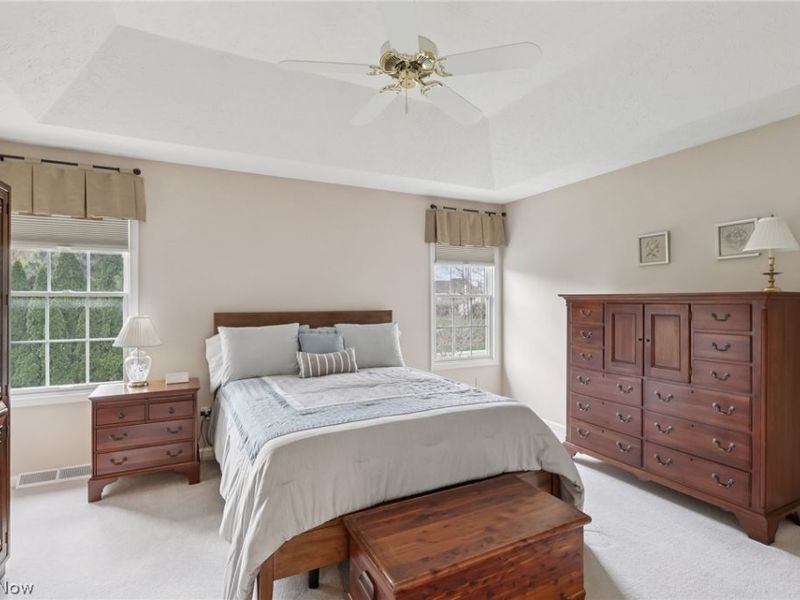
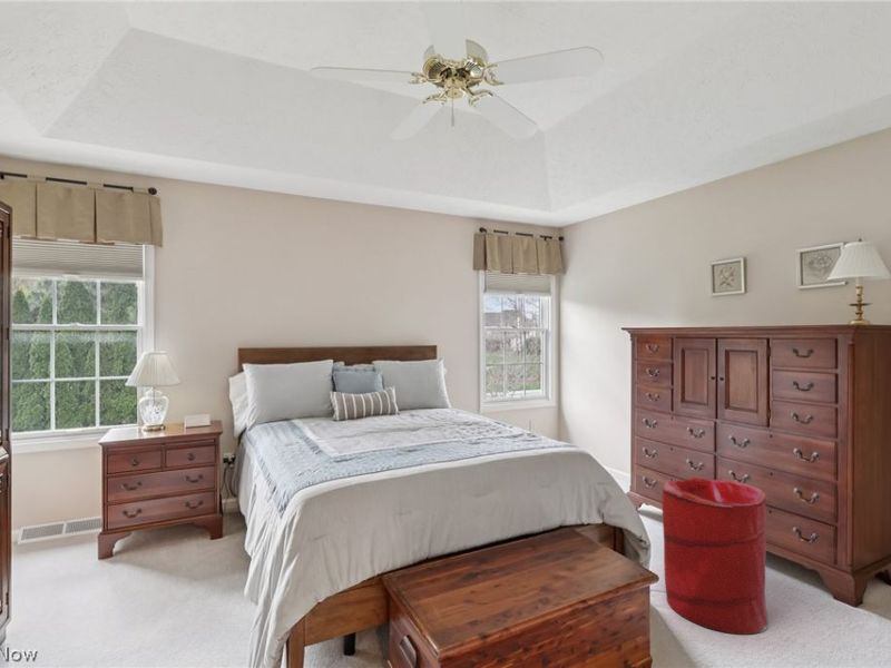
+ laundry hamper (712, 544)
